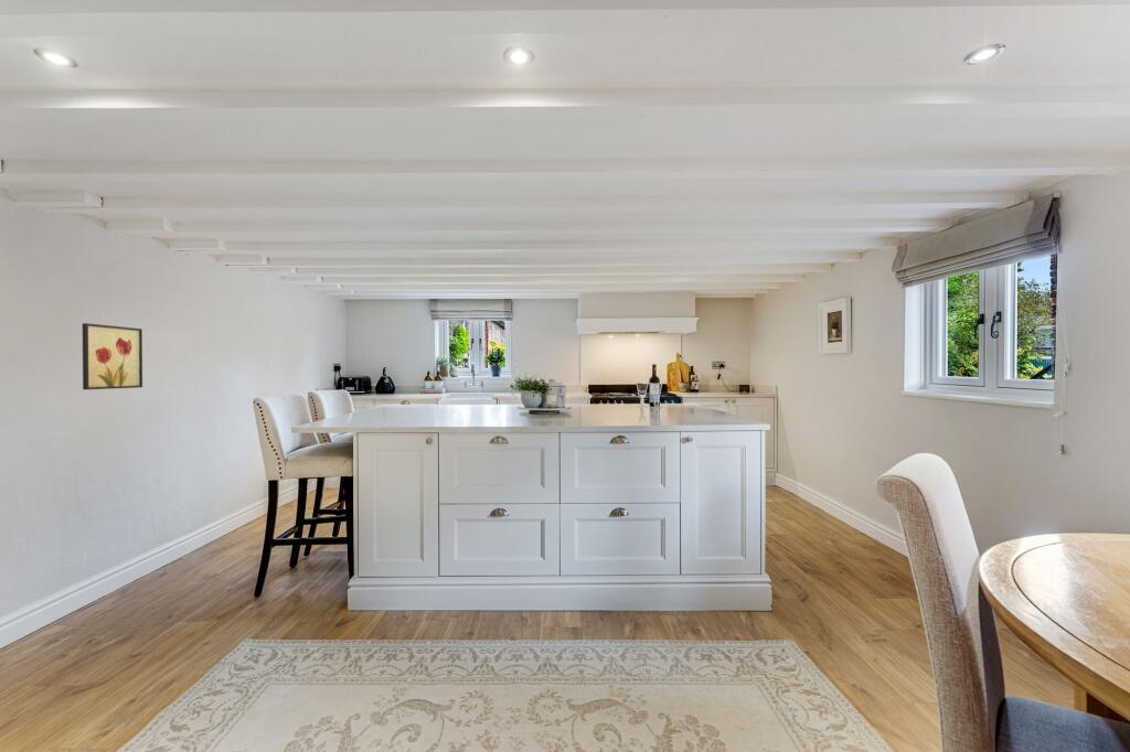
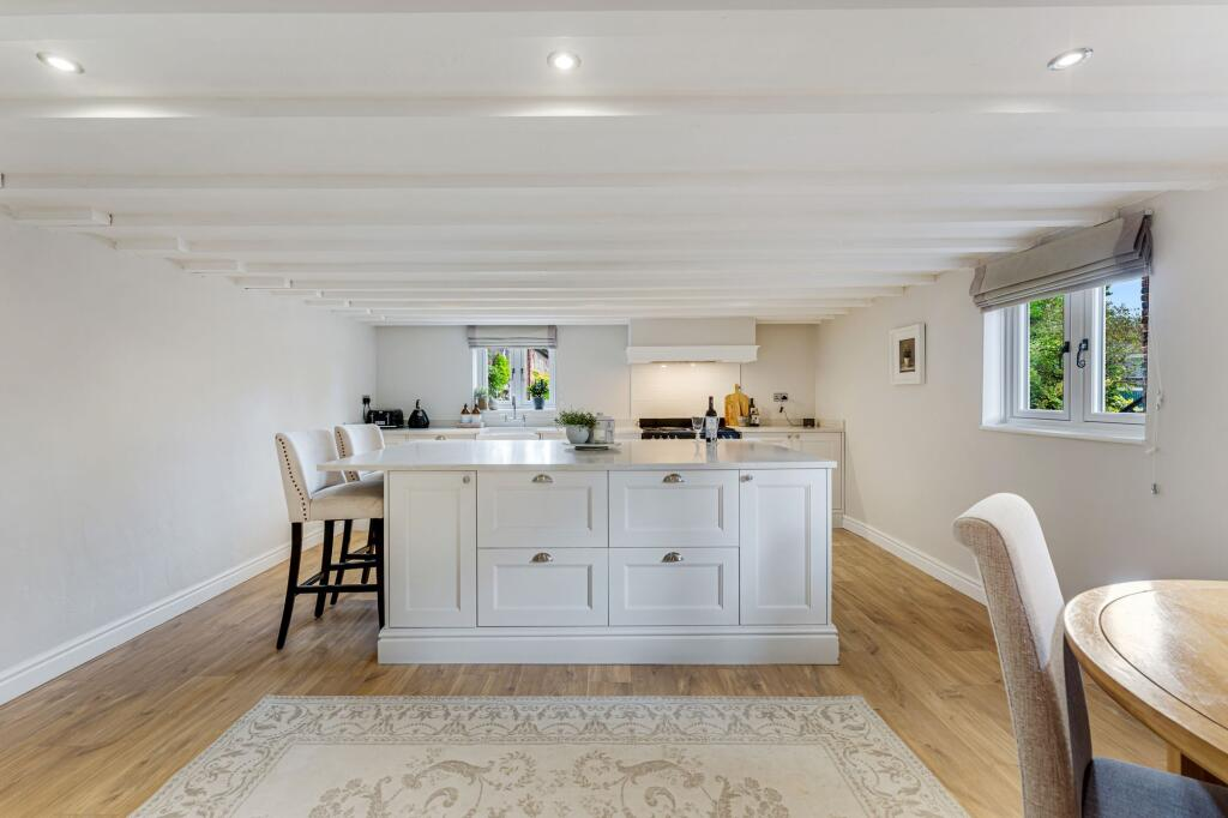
- wall art (113, 357)
